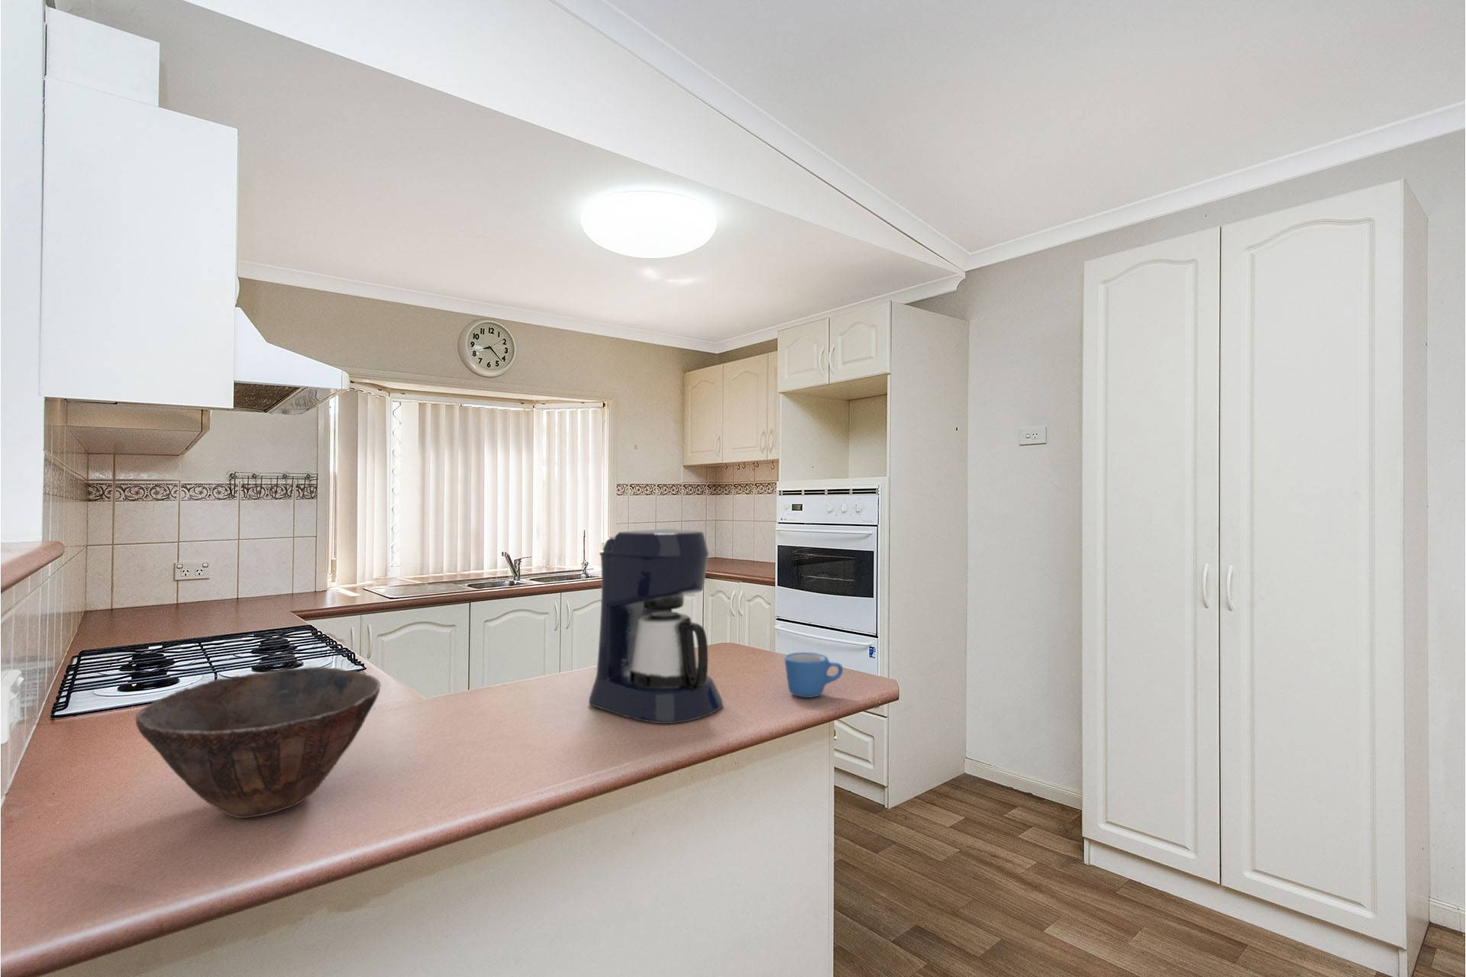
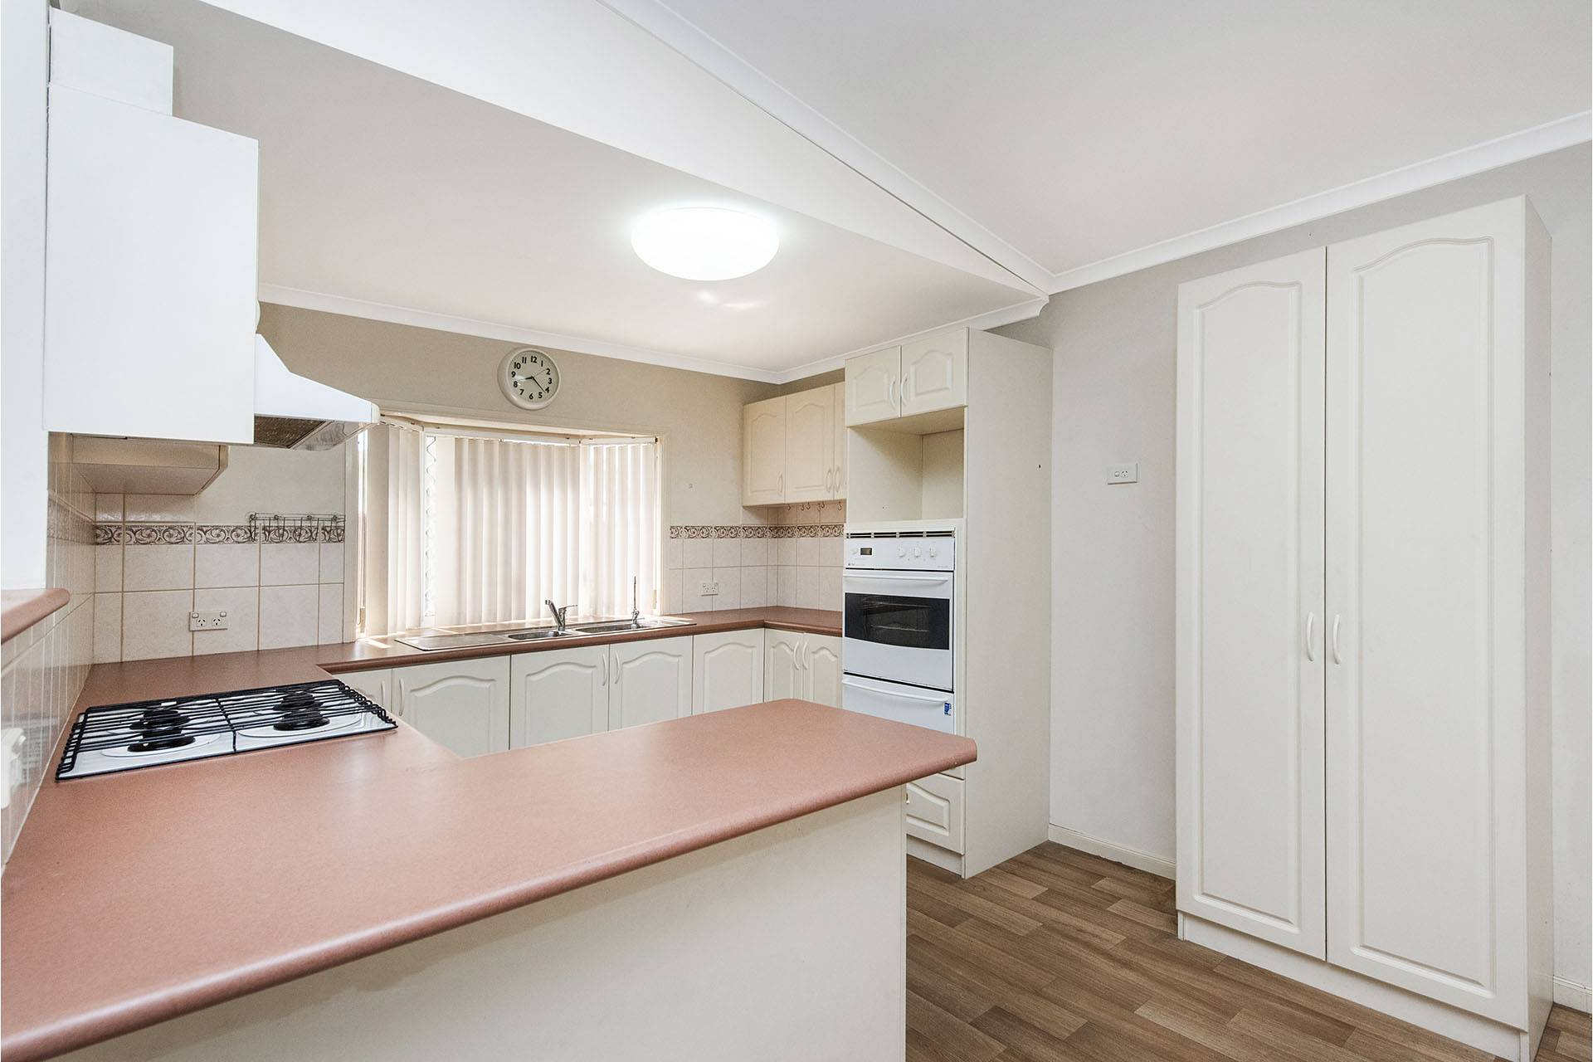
- bowl (268, 747)
- coffee maker (659, 616)
- mug (814, 676)
